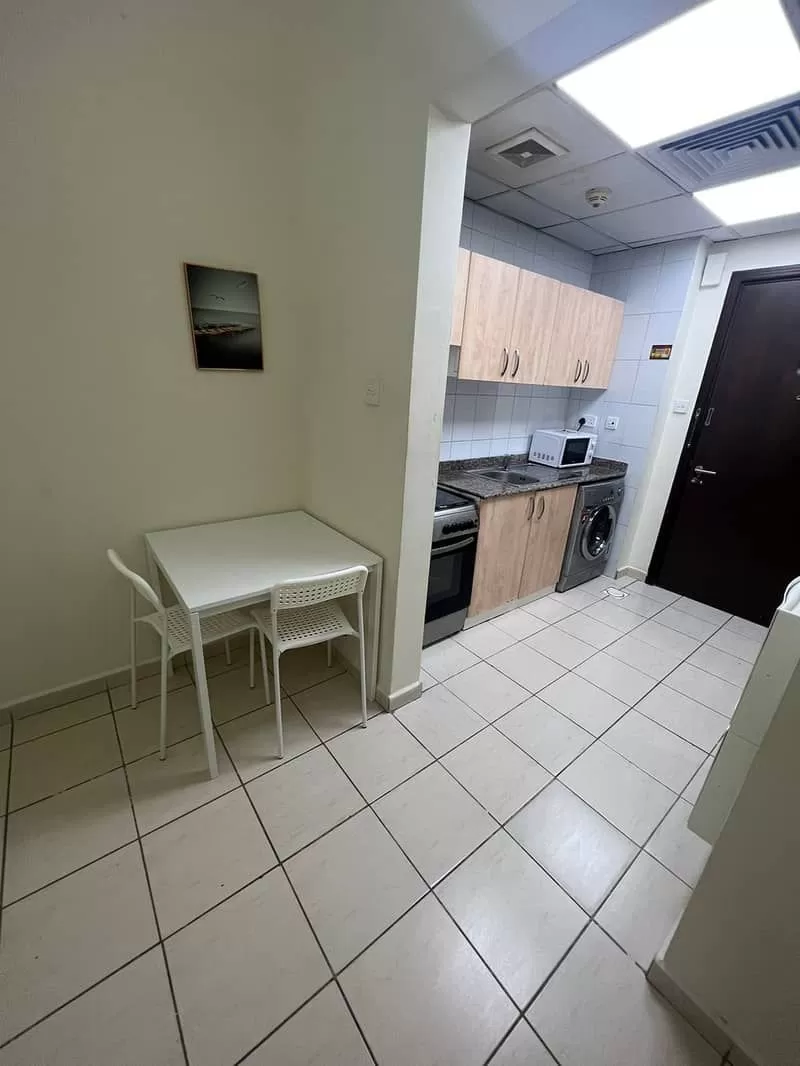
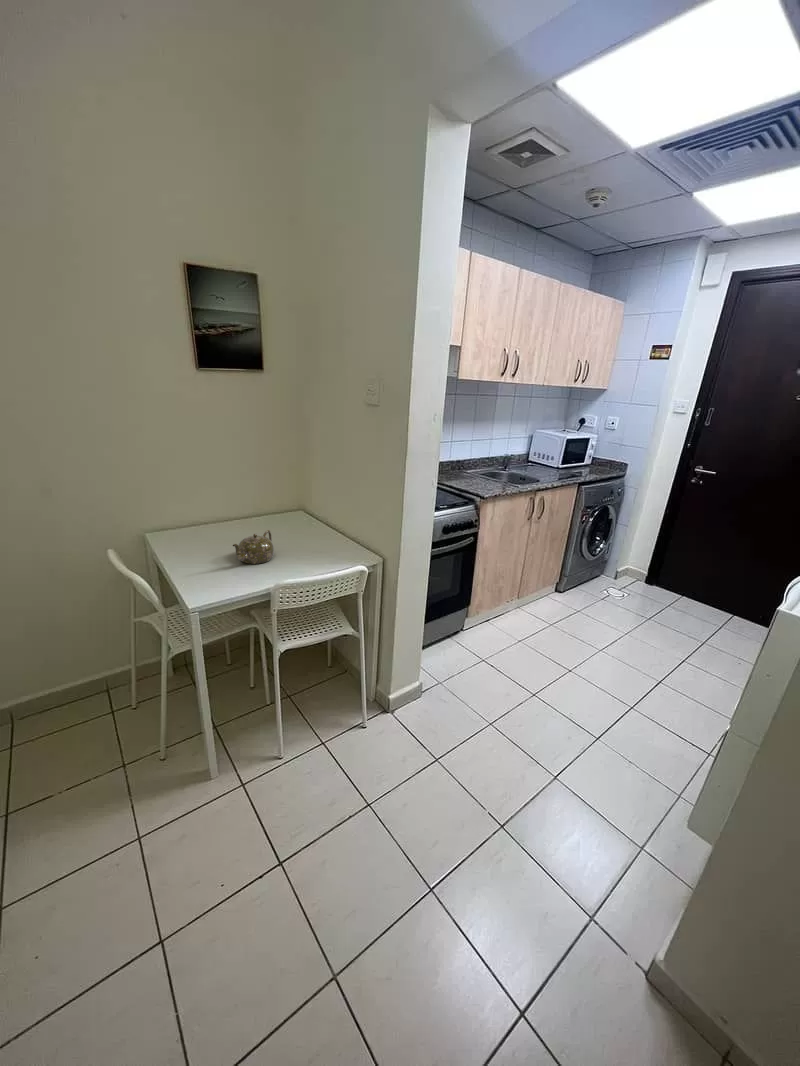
+ teapot (253, 546)
